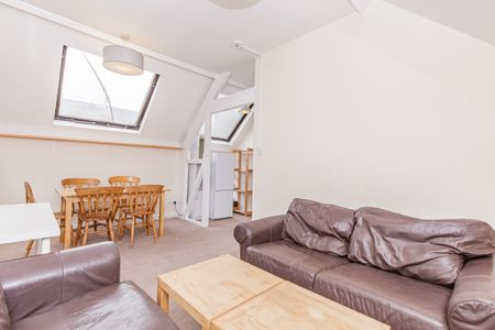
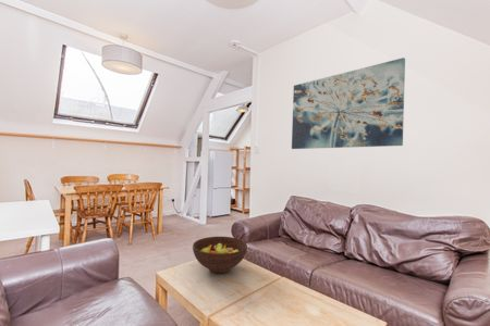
+ fruit bowl (219, 256)
+ wall art (339, 111)
